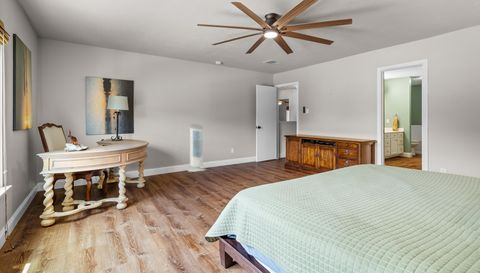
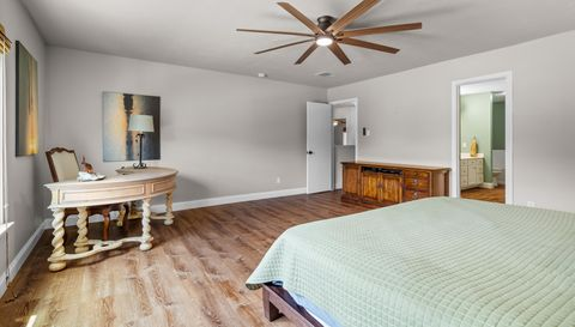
- air purifier (196, 147)
